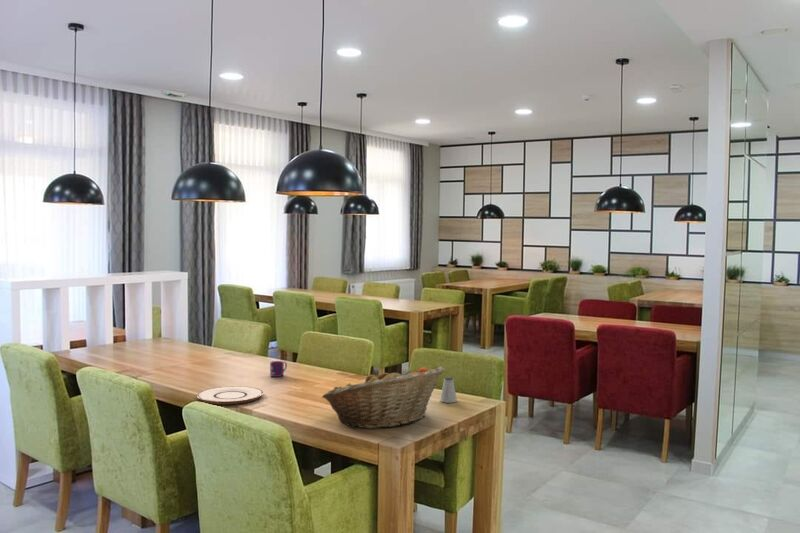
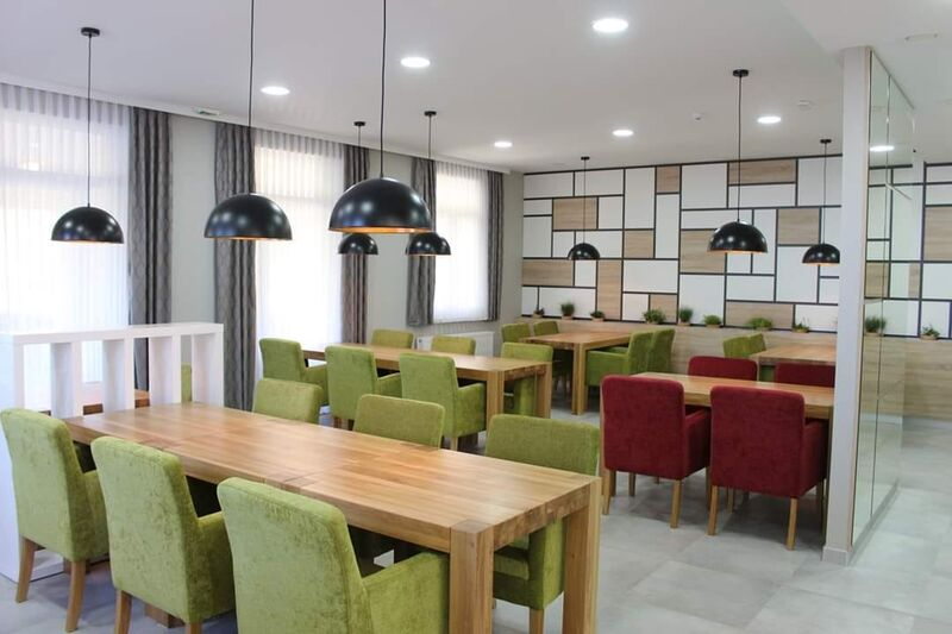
- mug (279, 368)
- saltshaker (448, 389)
- plate (230, 395)
- fruit basket (385, 392)
